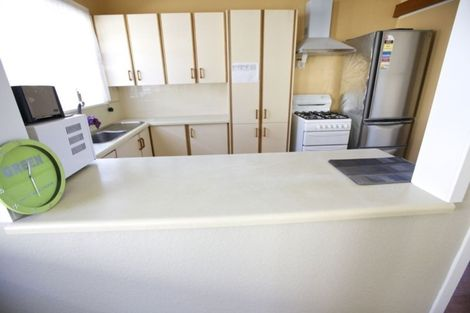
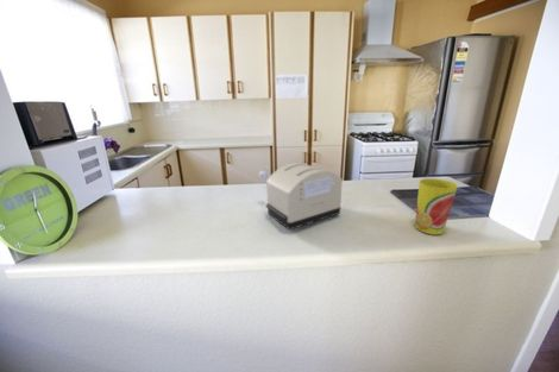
+ toaster (295, 188)
+ cup (433, 206)
